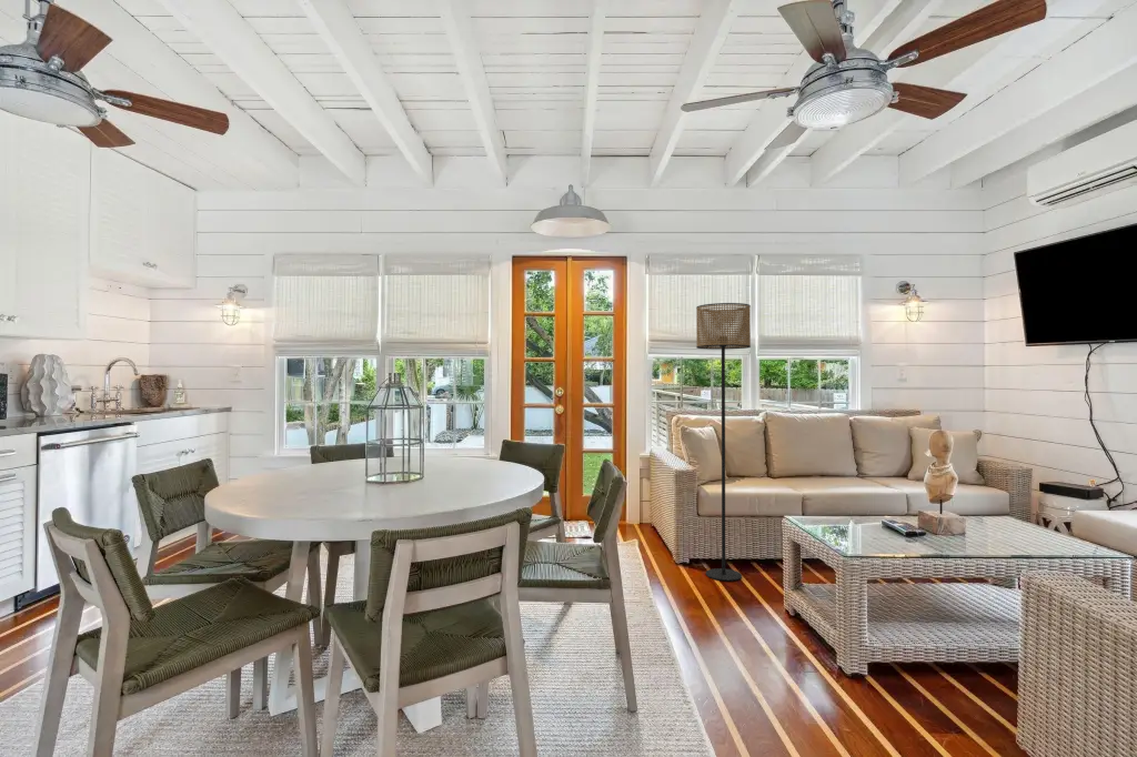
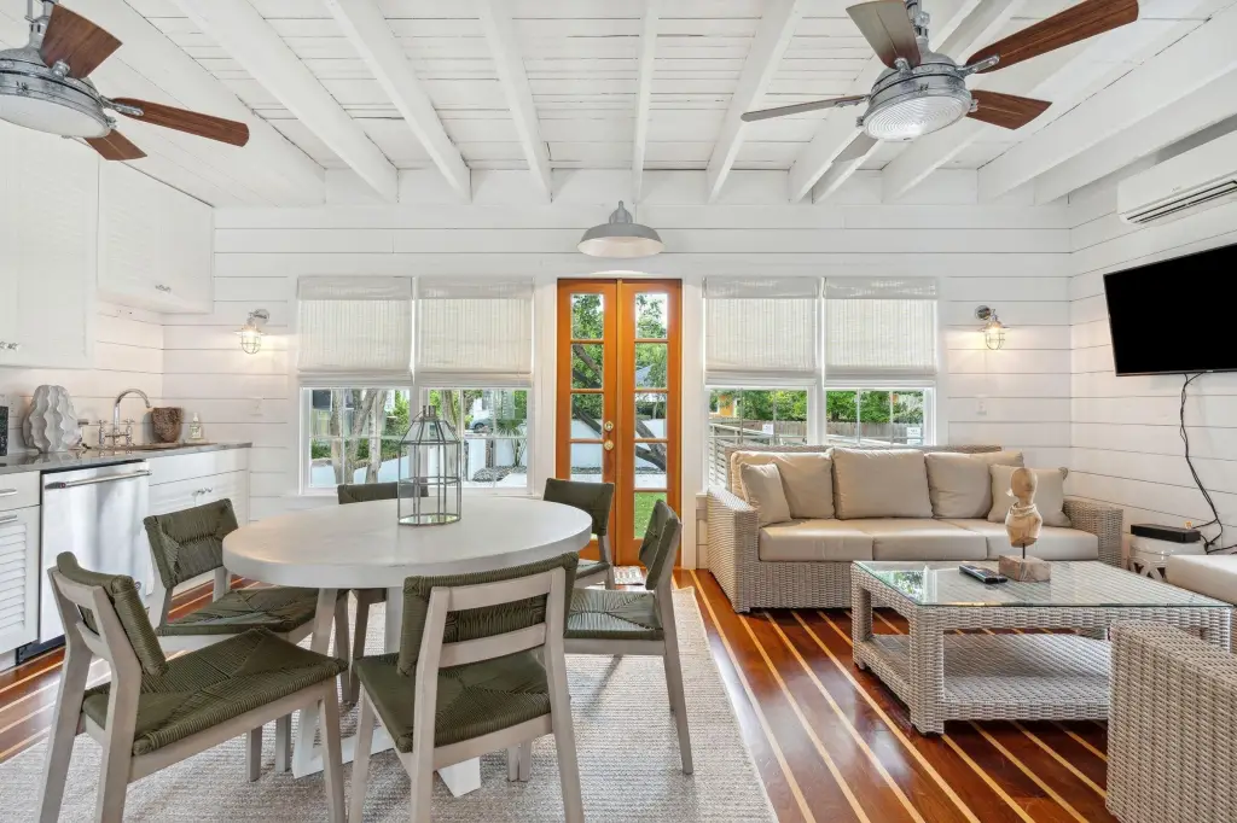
- floor lamp (723, 440)
